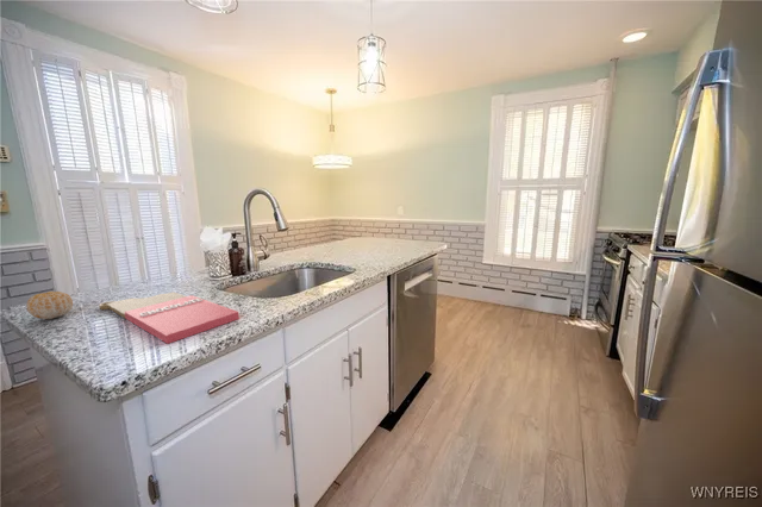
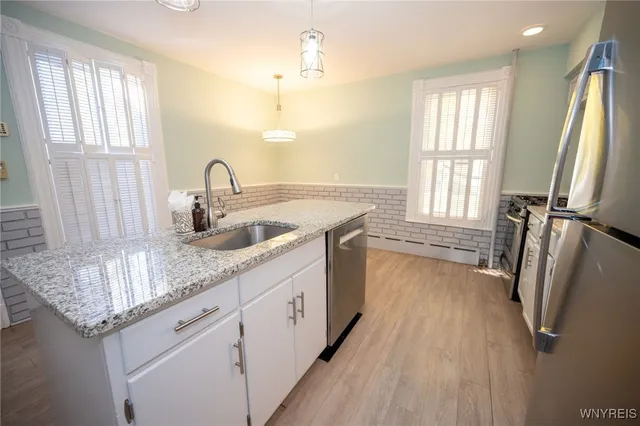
- cutting board (163, 308)
- fruit (50, 305)
